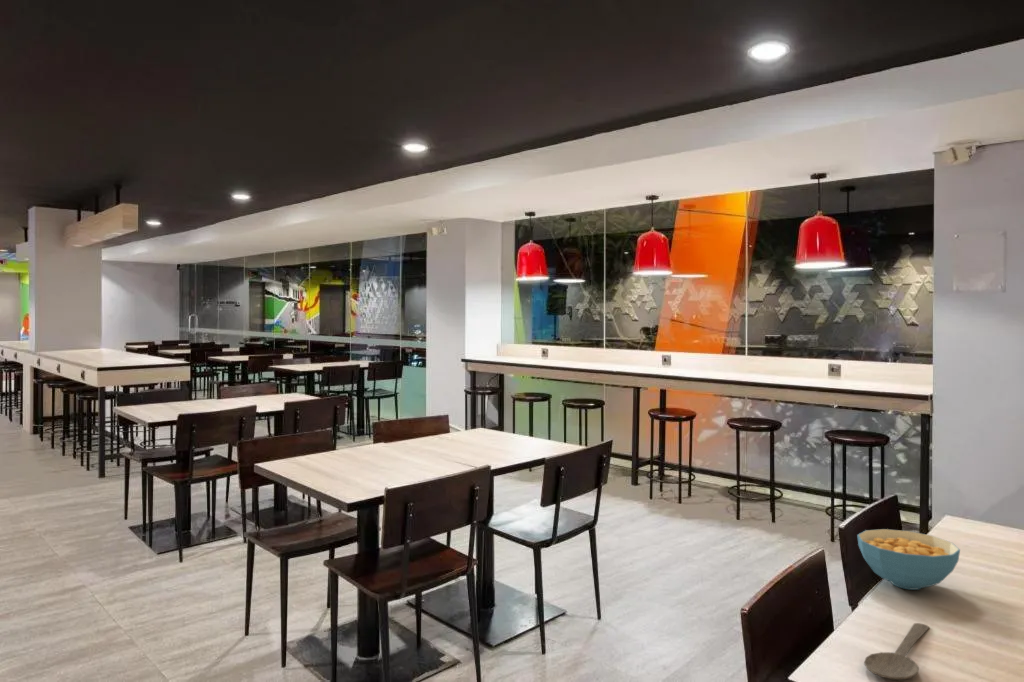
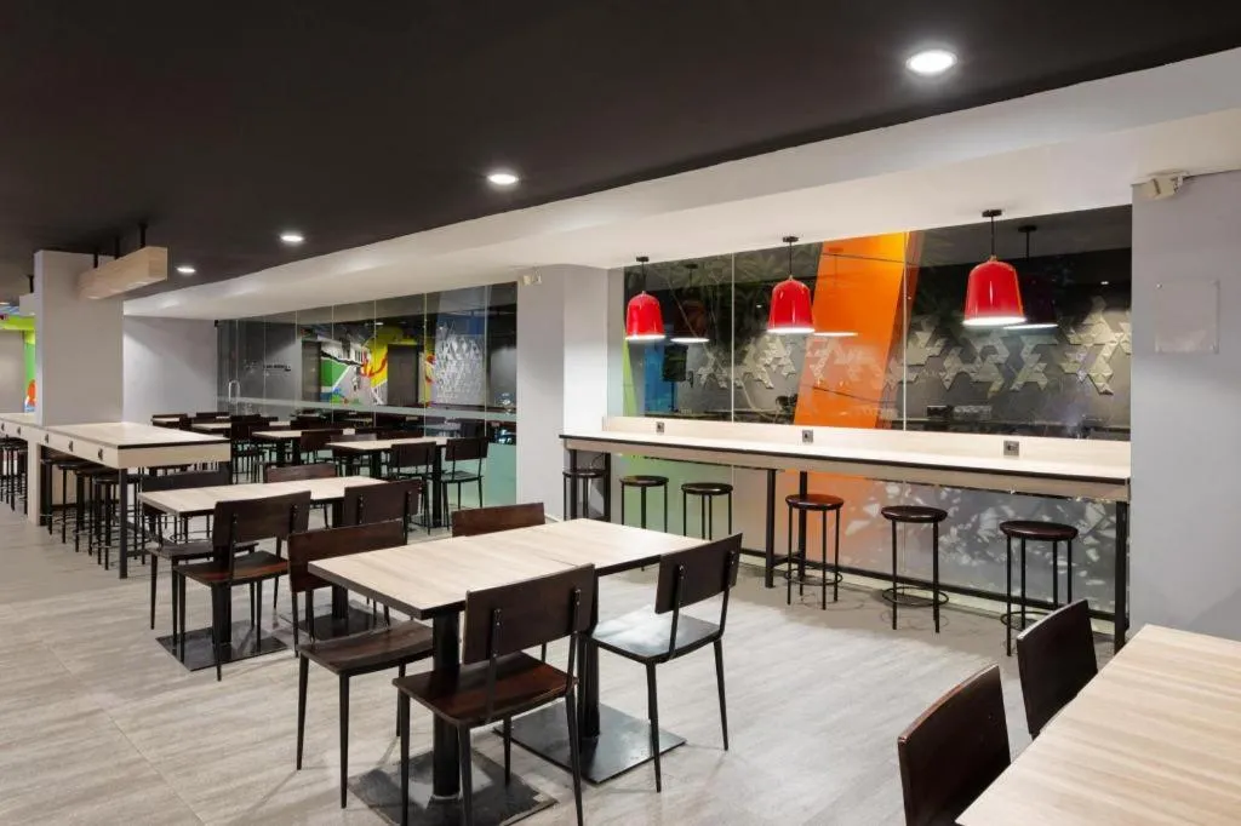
- wooden spoon (904, 647)
- cereal bowl (906, 563)
